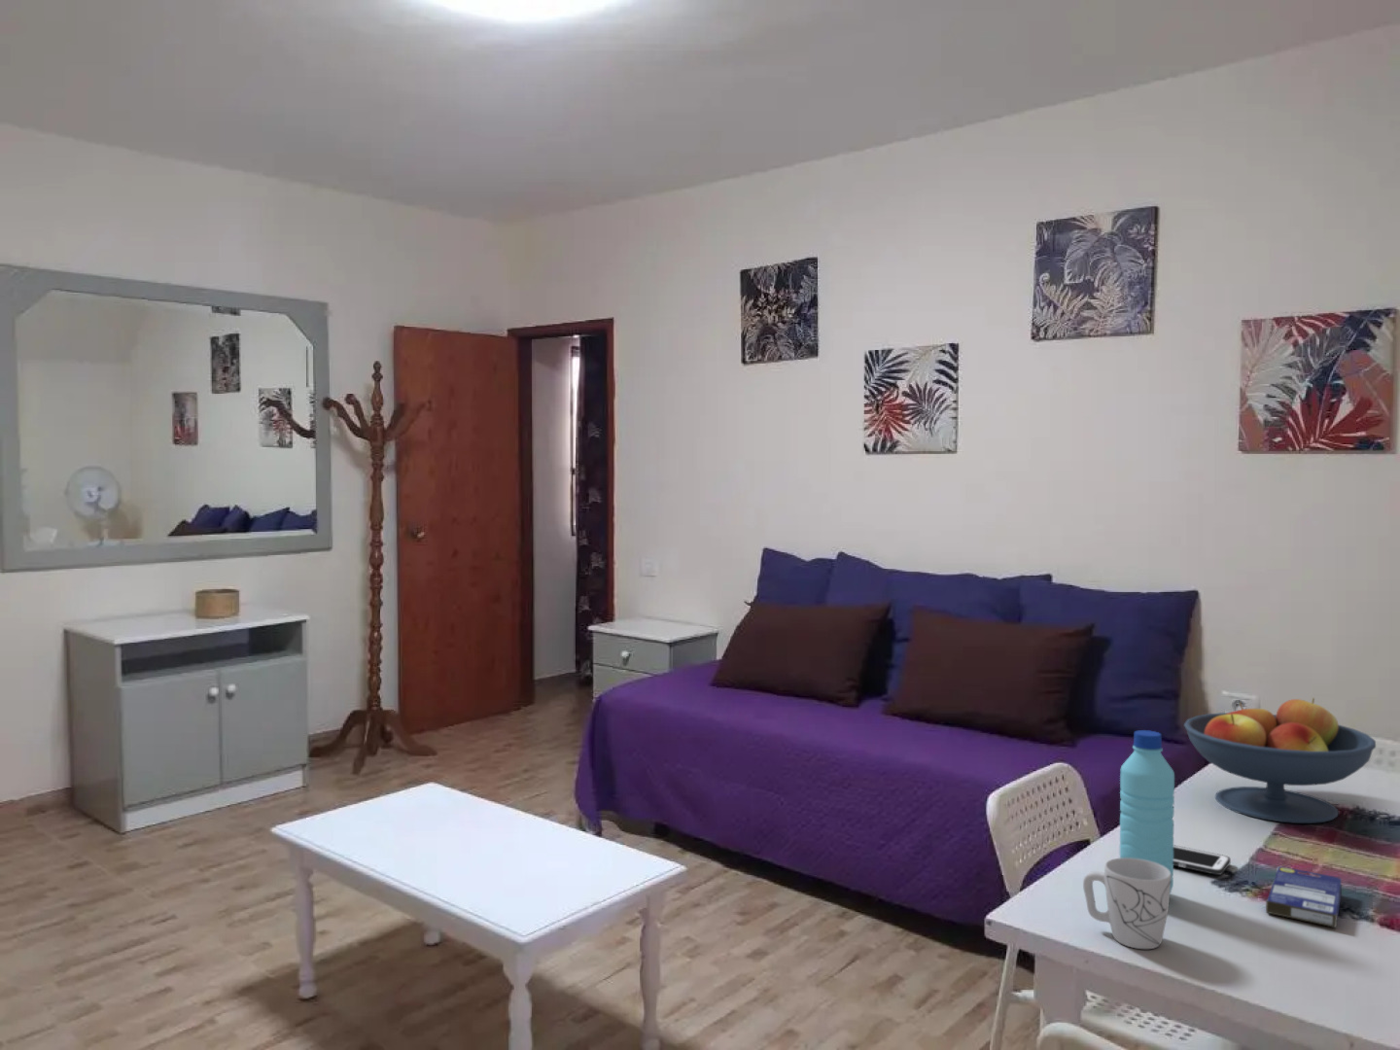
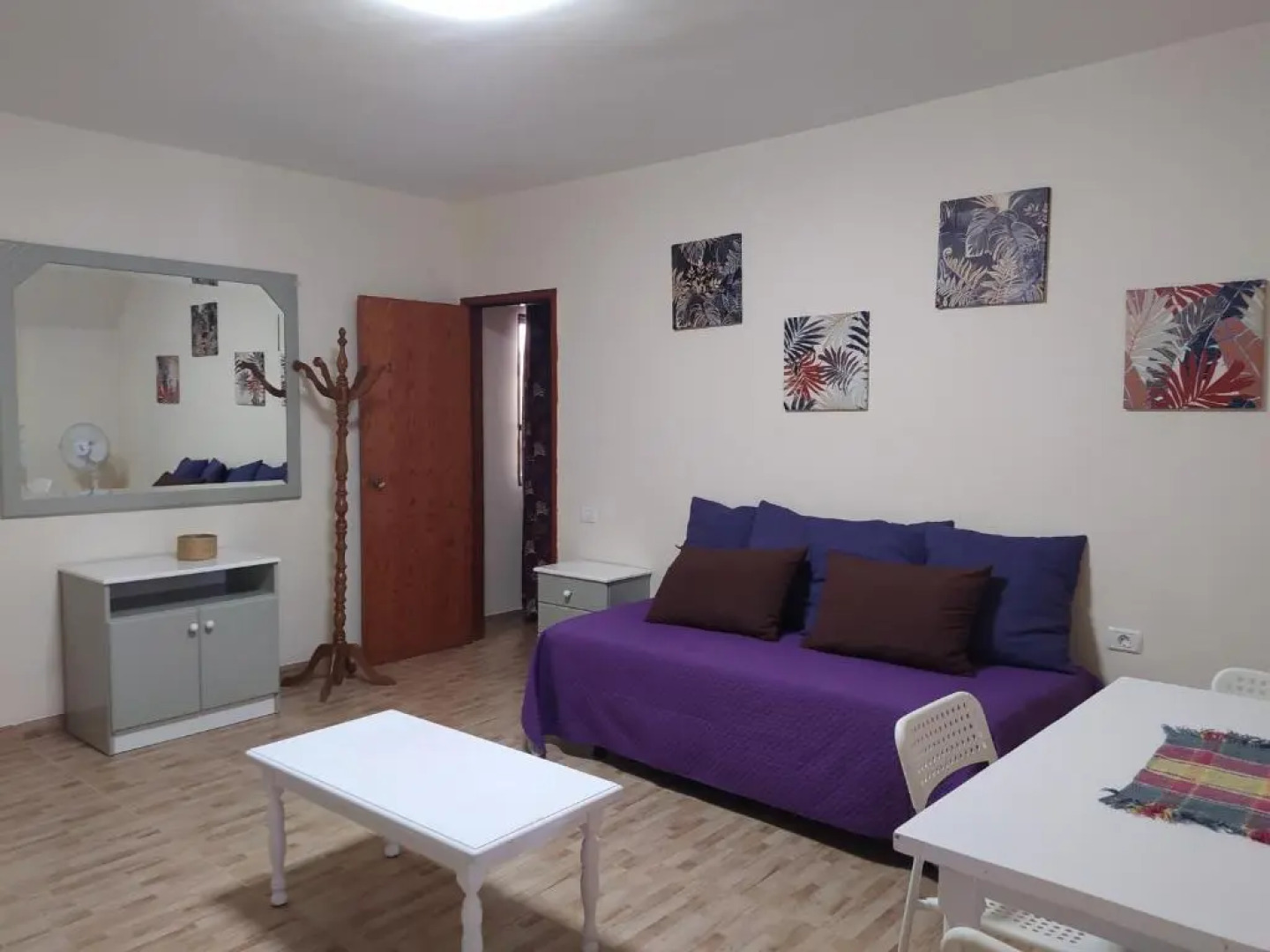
- mug (1124, 901)
- water bottle (1146, 814)
- small box (1305, 894)
- cell phone (1177, 856)
- fruit bowl (1275, 756)
